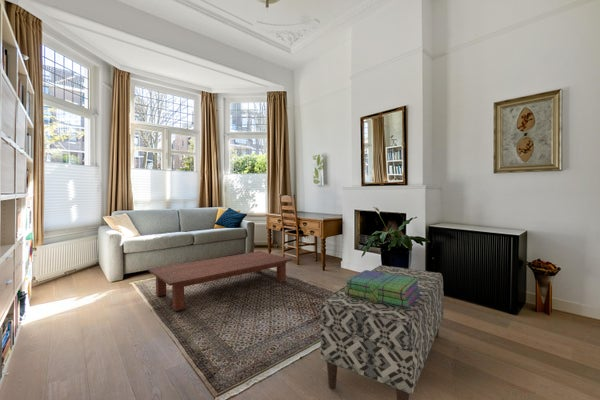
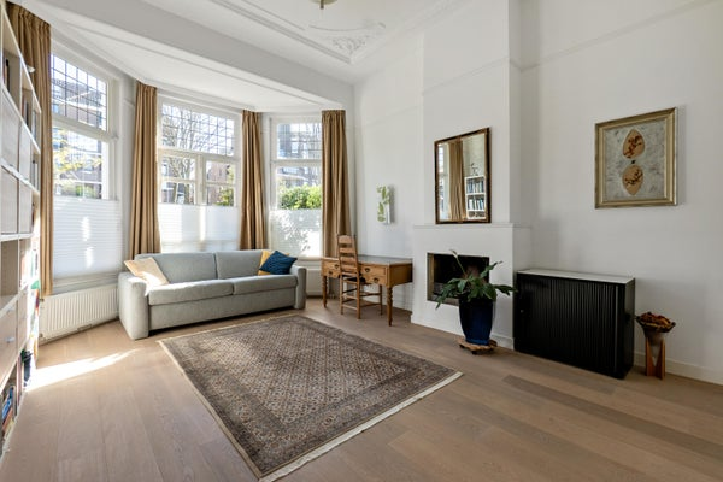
- bench (391, 321)
- stack of books (383, 286)
- coffee table (225, 275)
